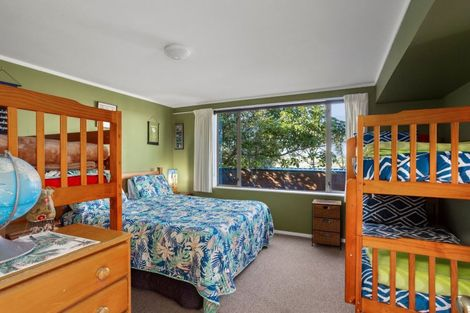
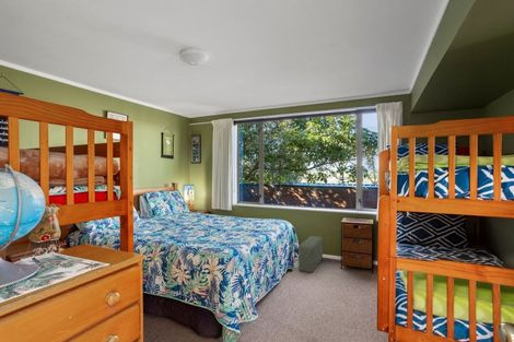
+ pouf (311, 251)
